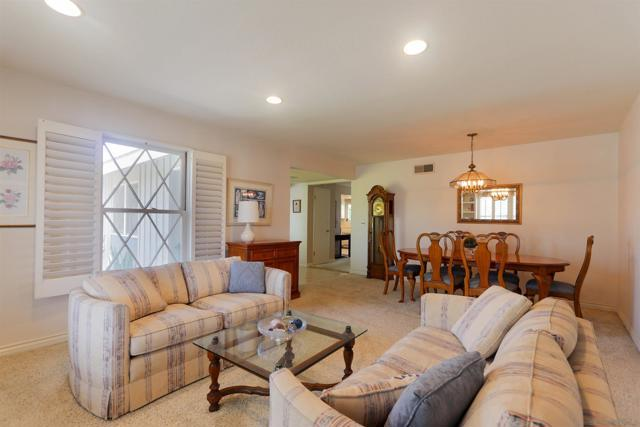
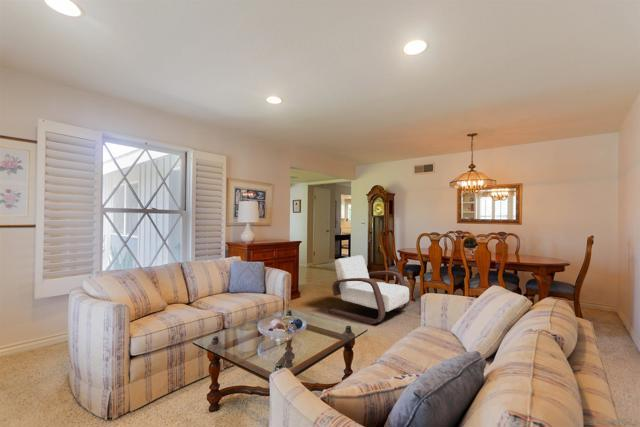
+ armchair (370, 285)
